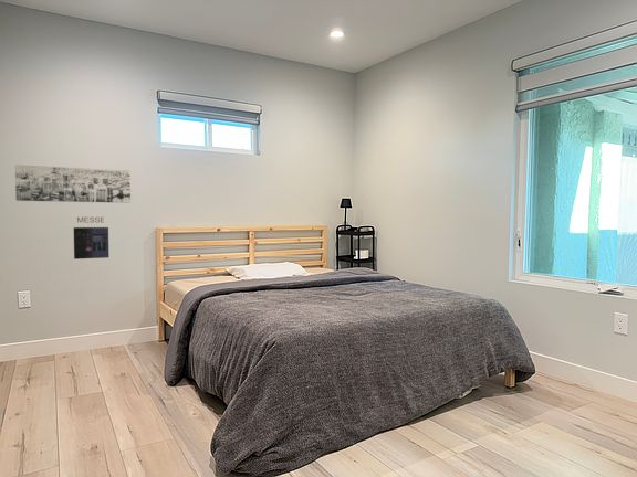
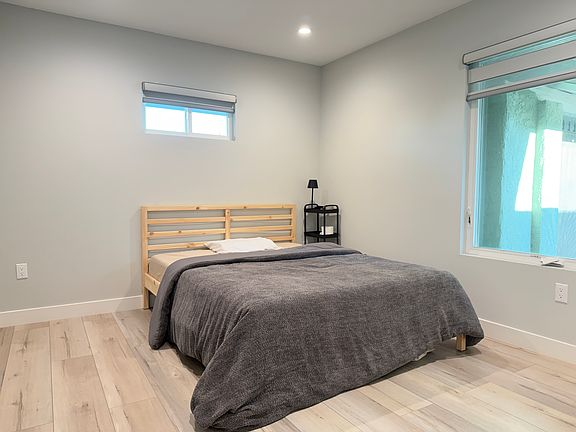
- wall art (75, 184)
- album cover (91, 237)
